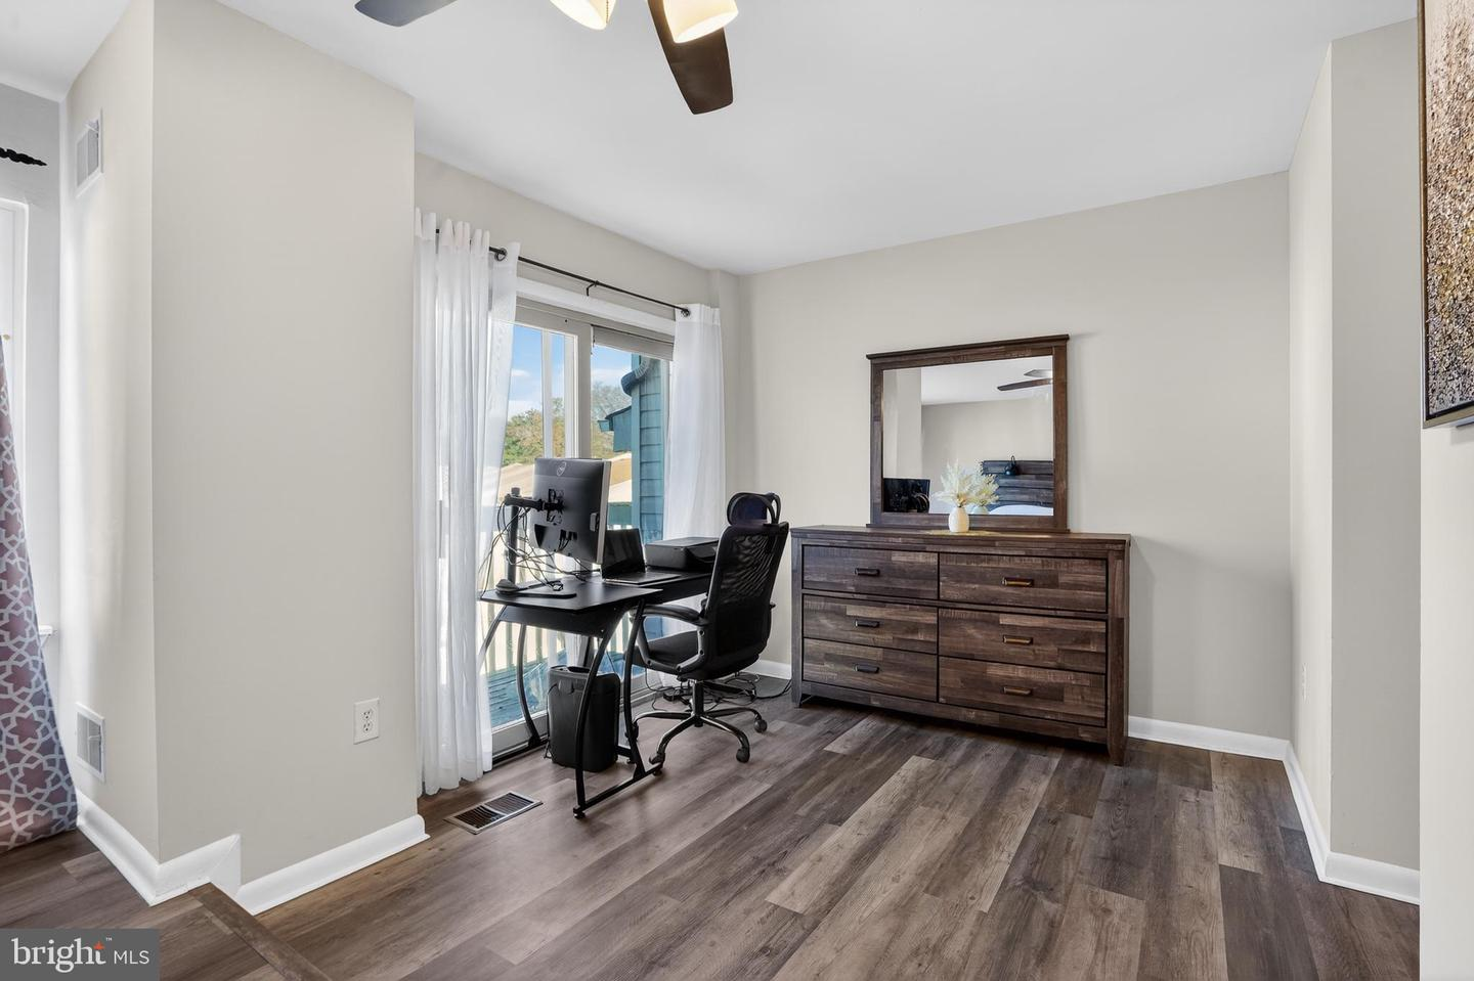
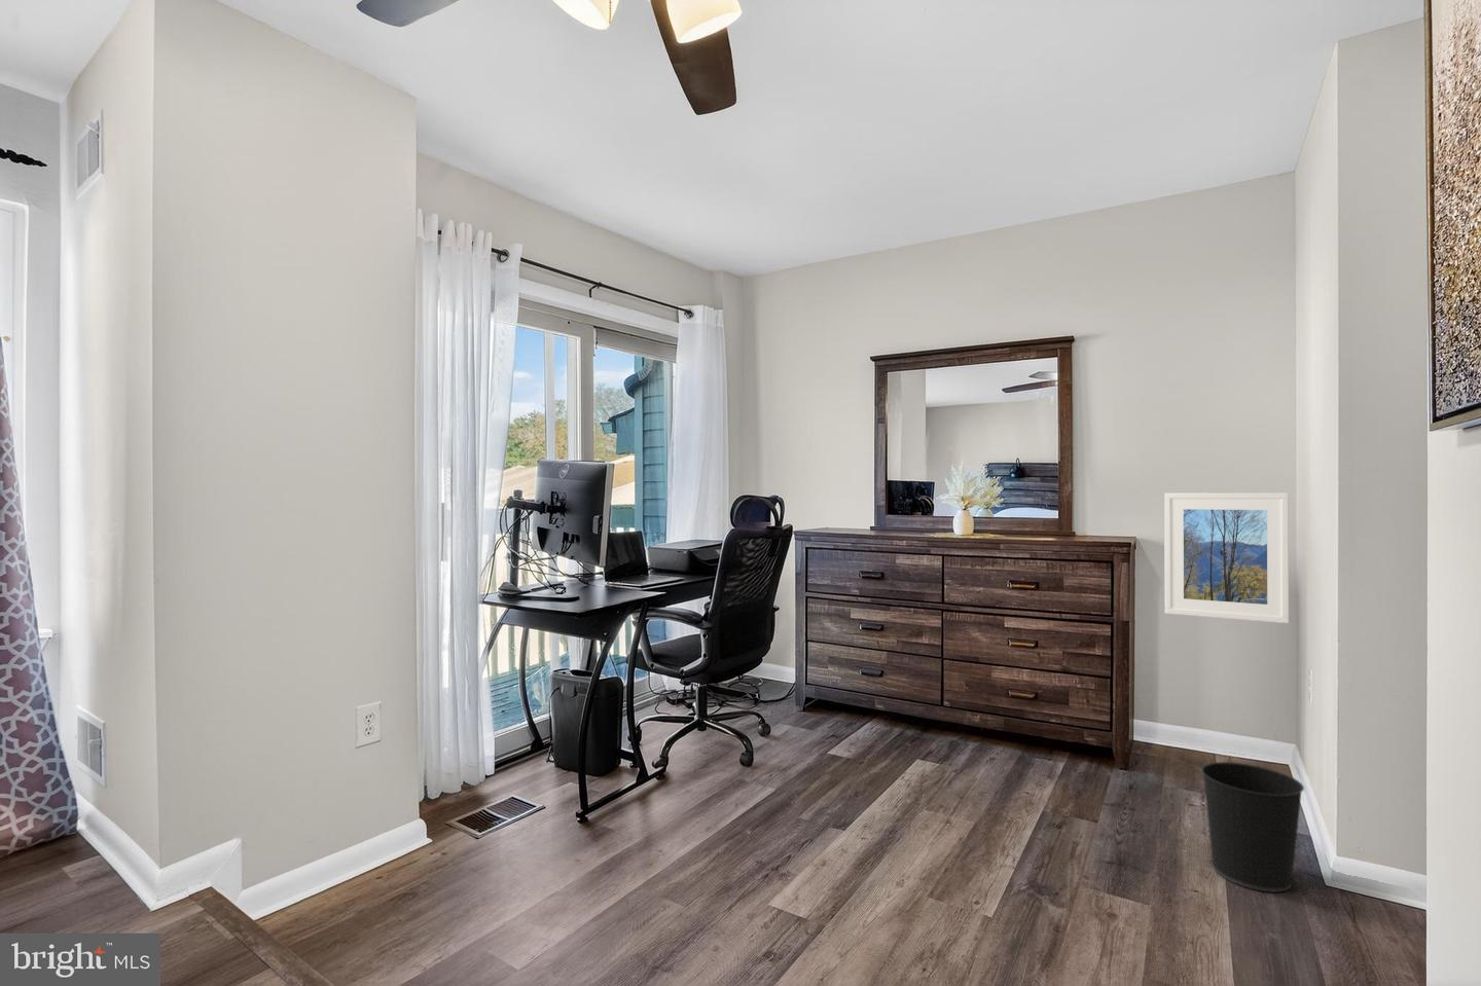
+ wastebasket (1251, 825)
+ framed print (1224, 556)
